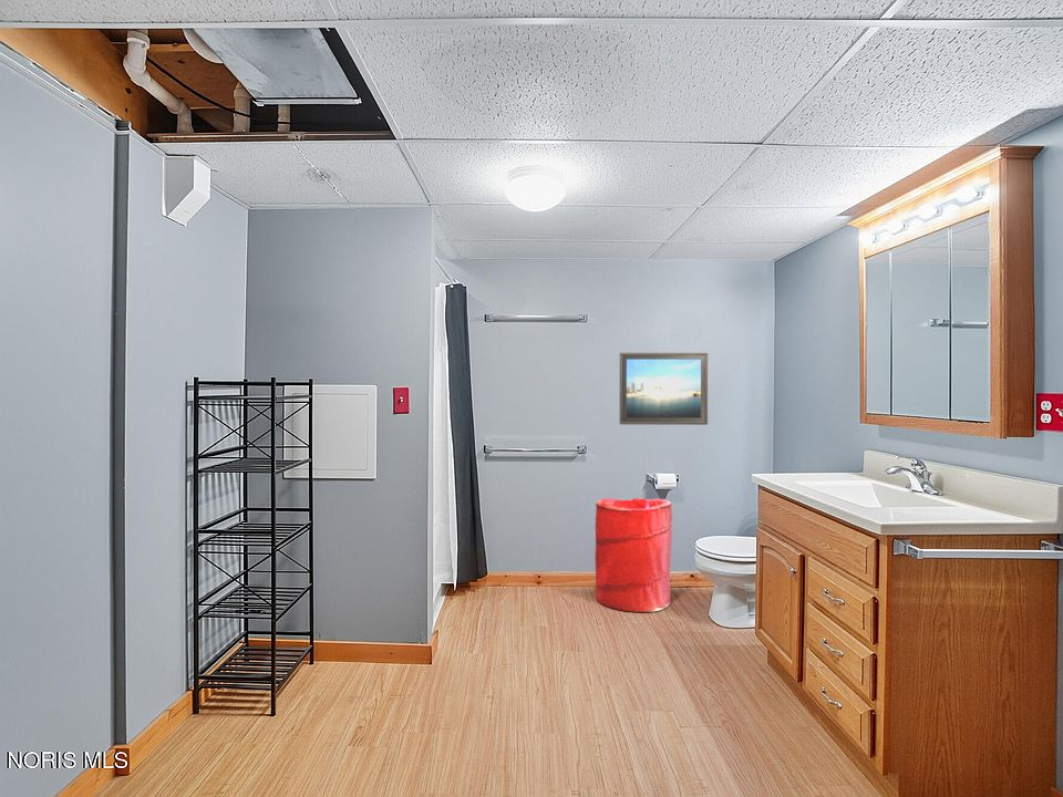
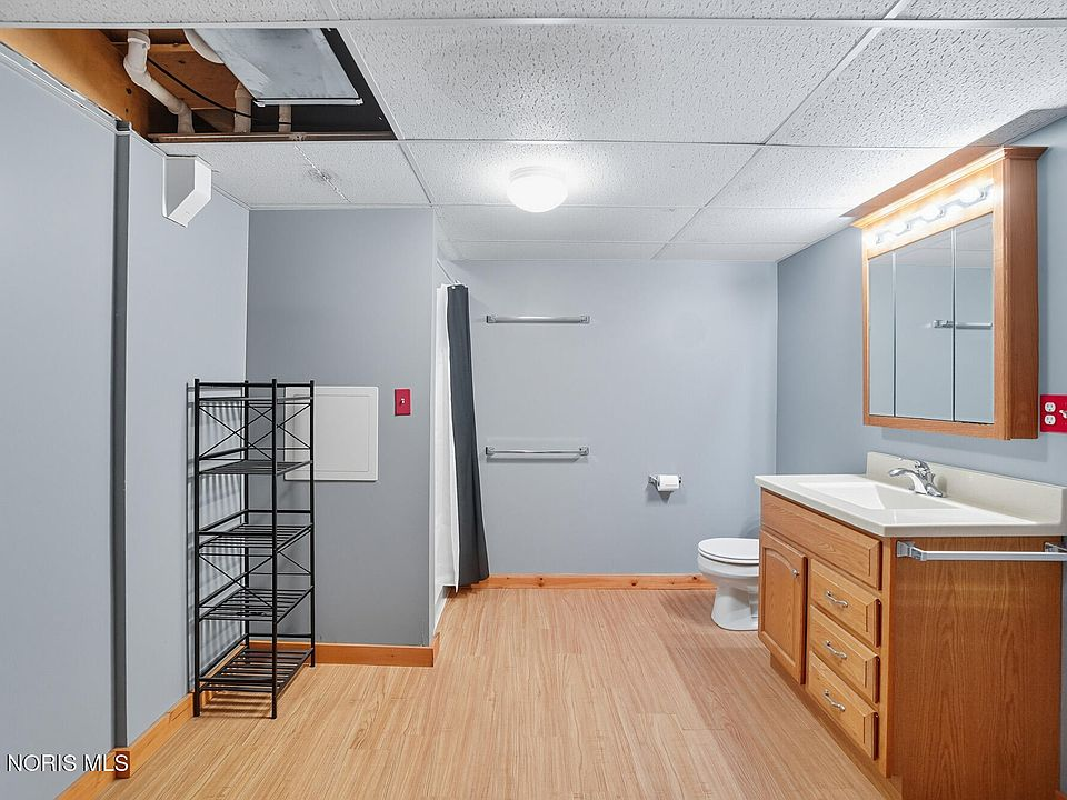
- laundry hamper (632, 549)
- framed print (663, 389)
